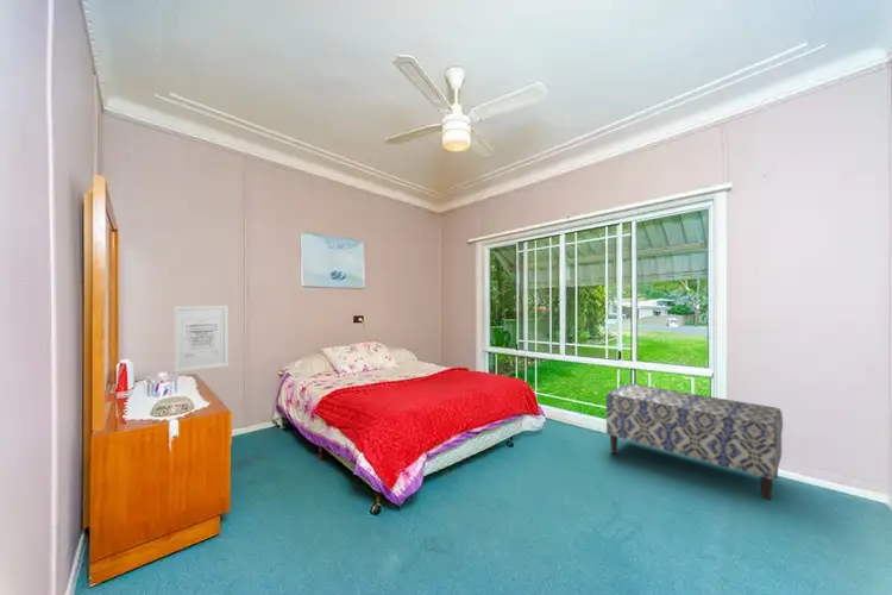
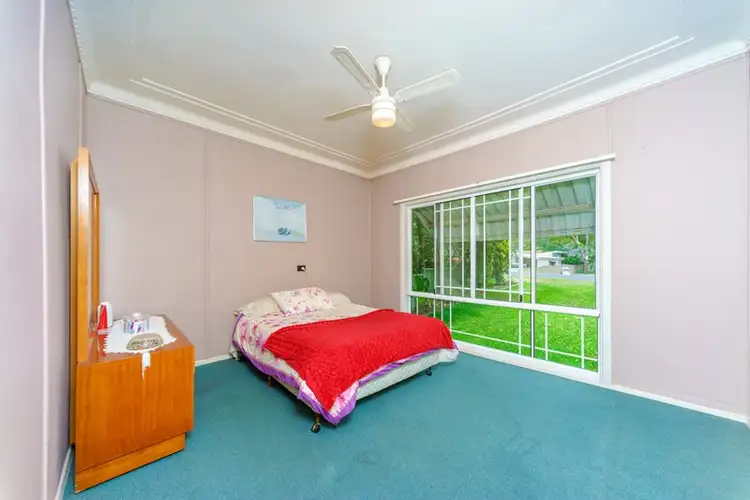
- wall art (201, 337)
- bench (686, 432)
